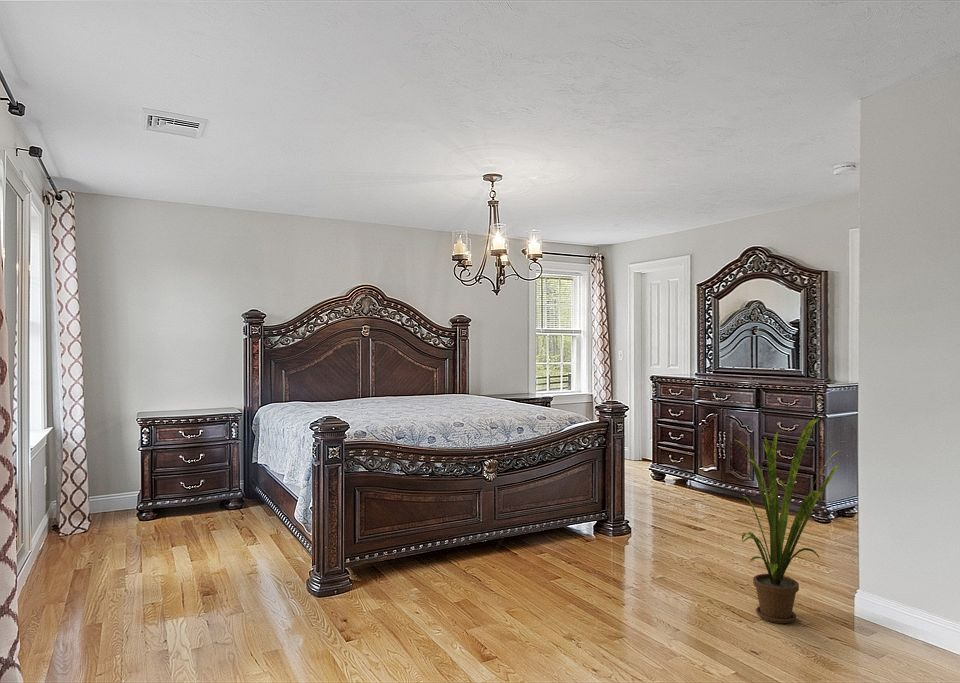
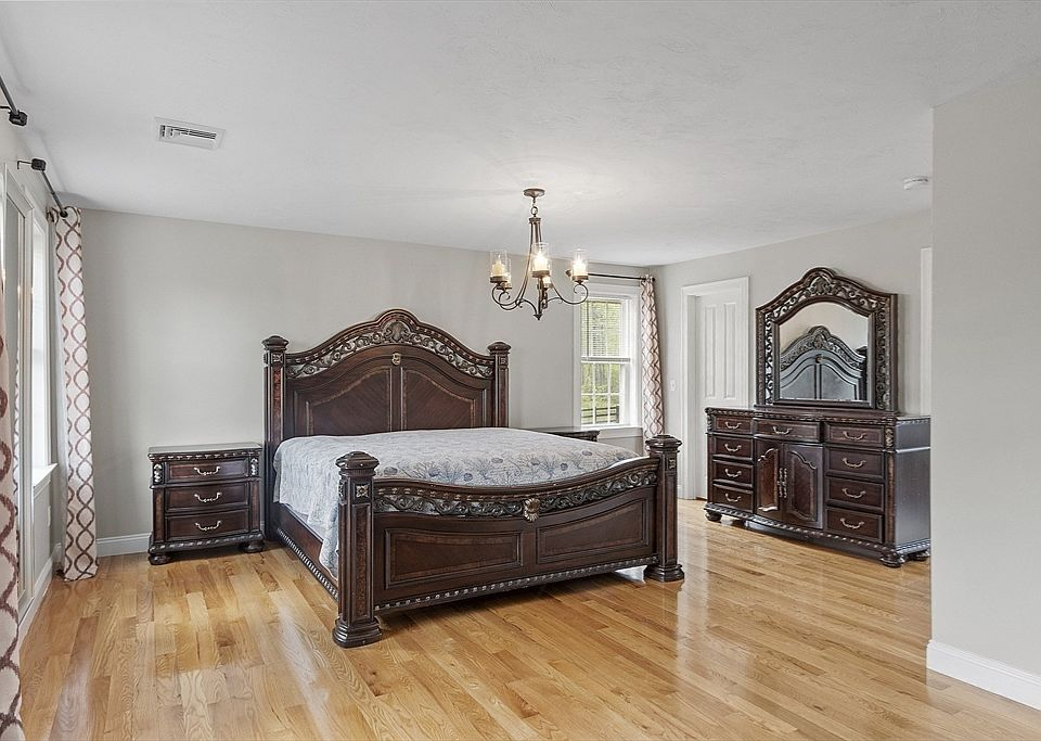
- house plant (778, 516)
